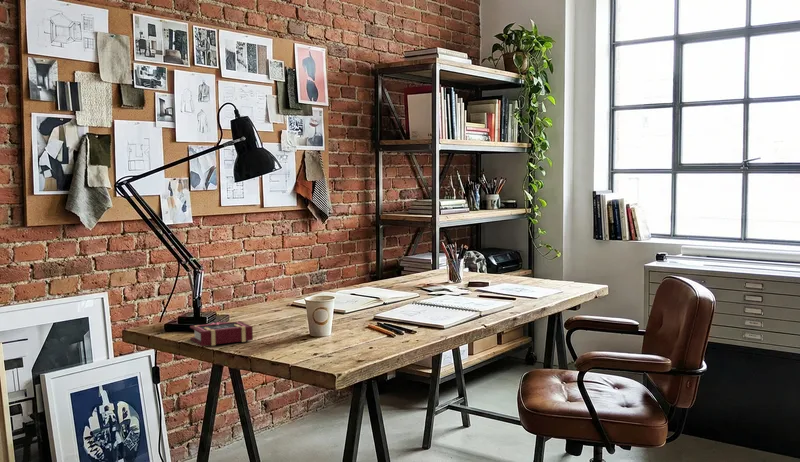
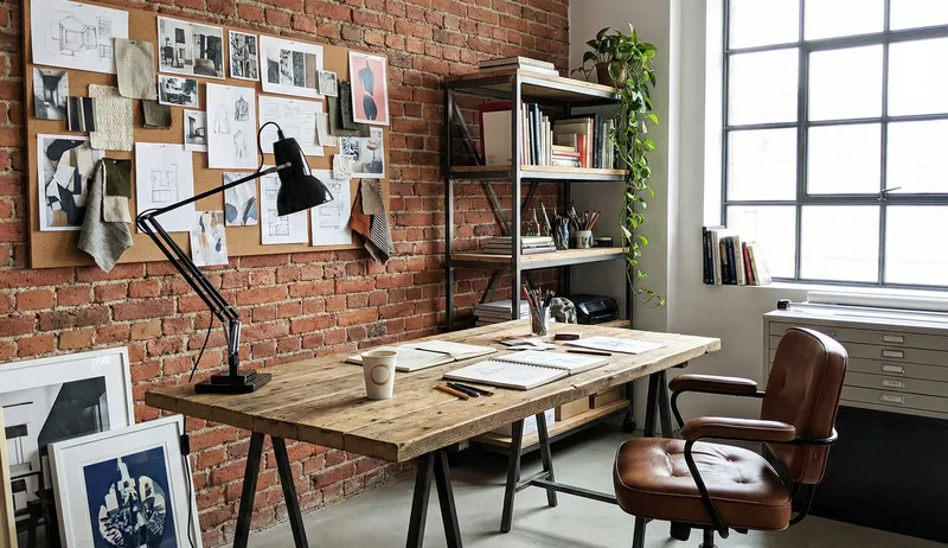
- book (221, 332)
